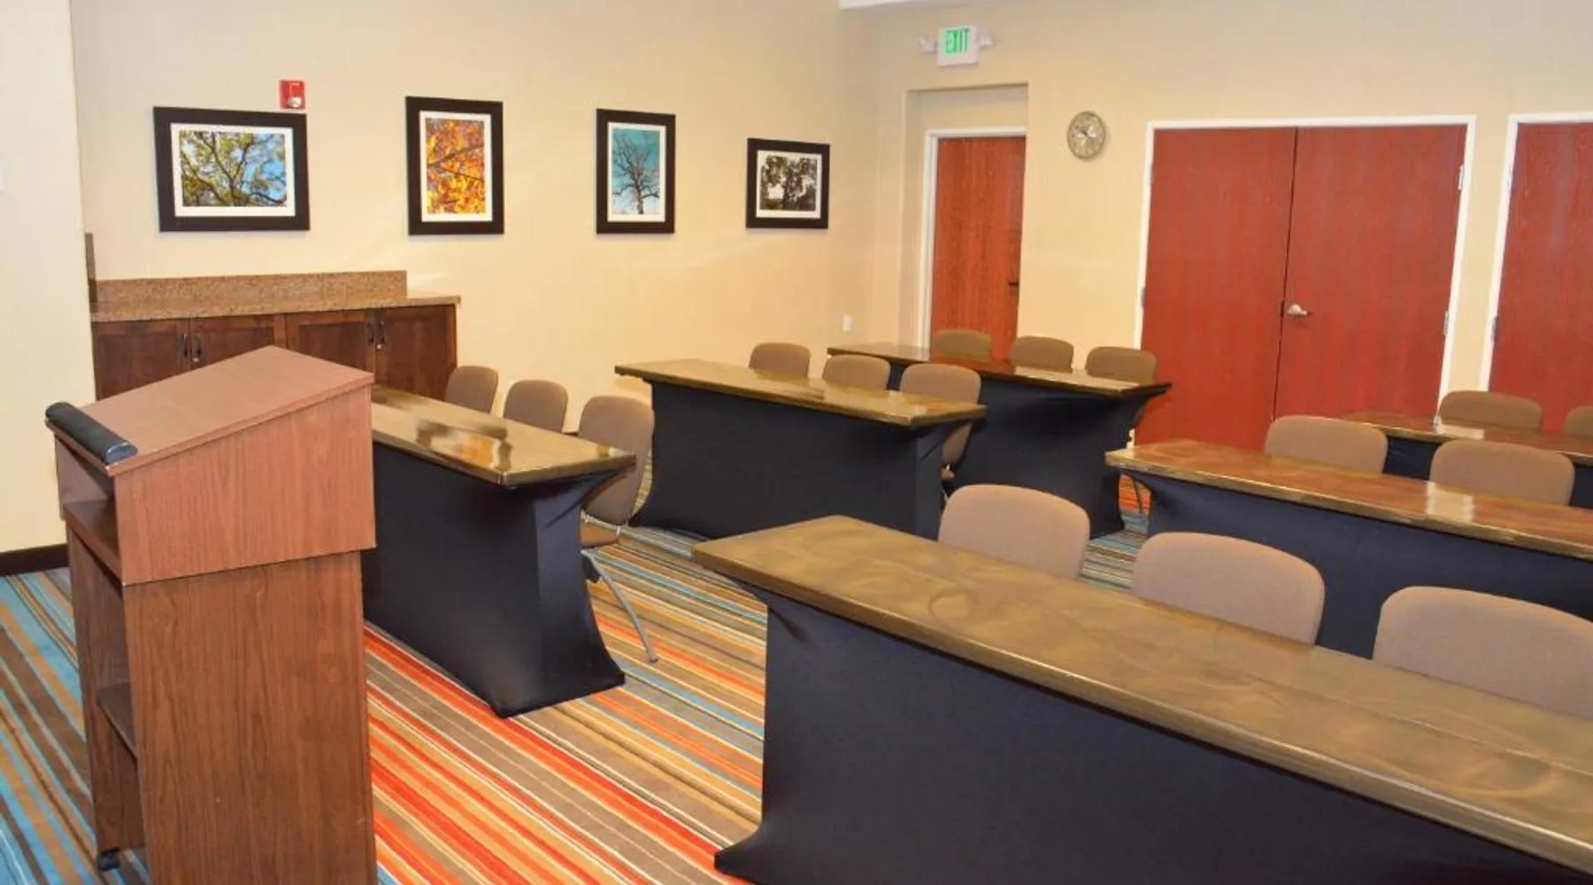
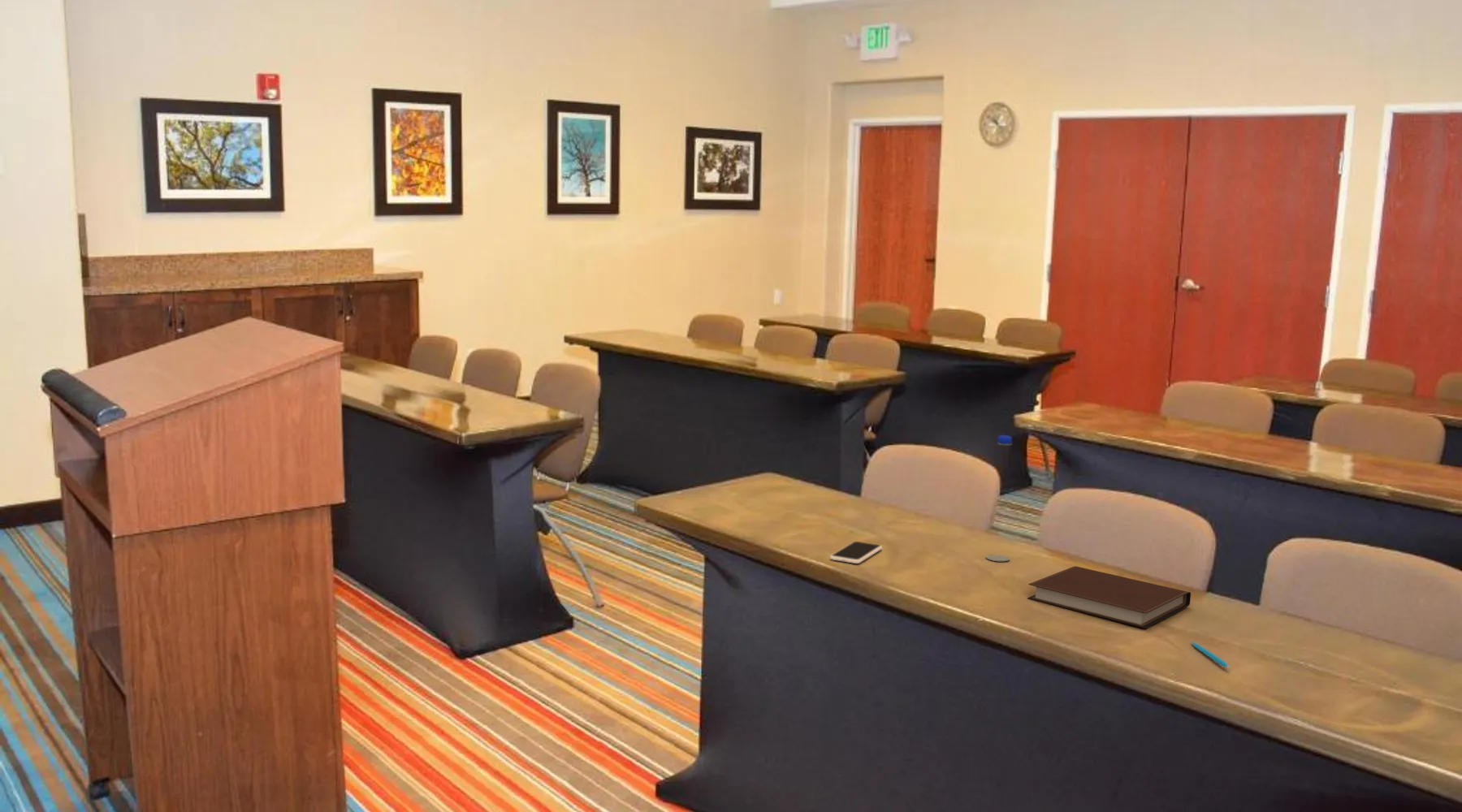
+ notebook (1109, 594)
+ pen (1209, 654)
+ smartphone (856, 551)
+ water bottle (1001, 444)
